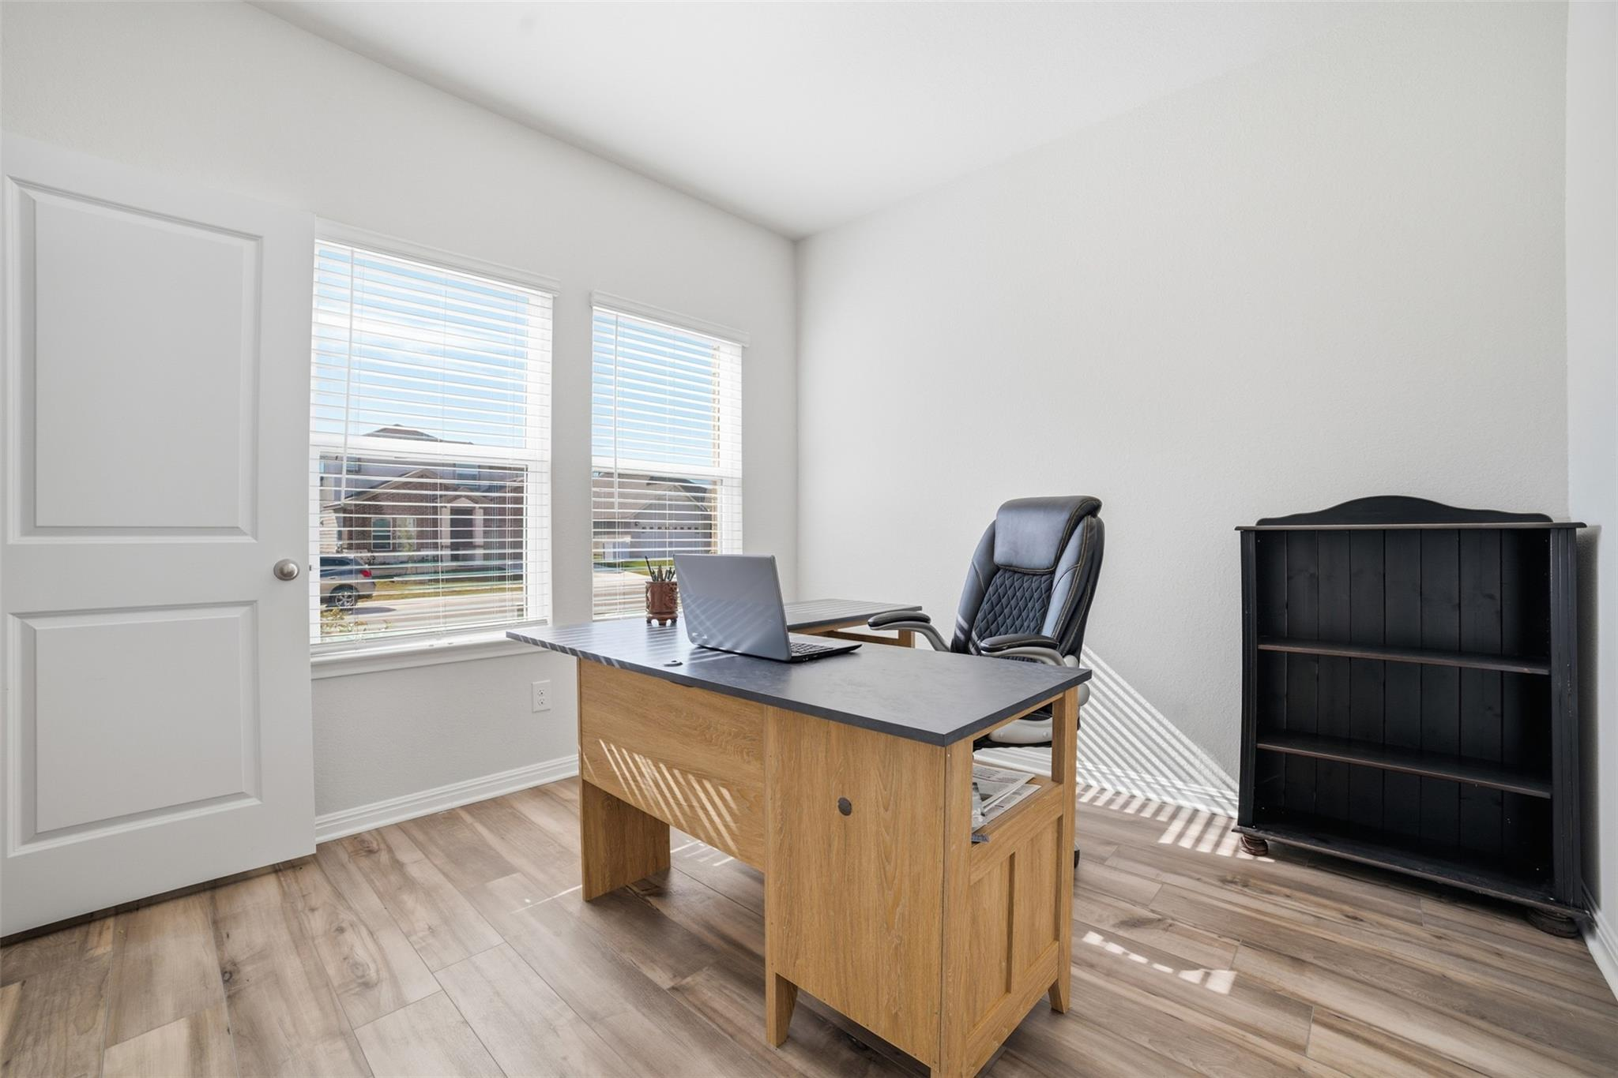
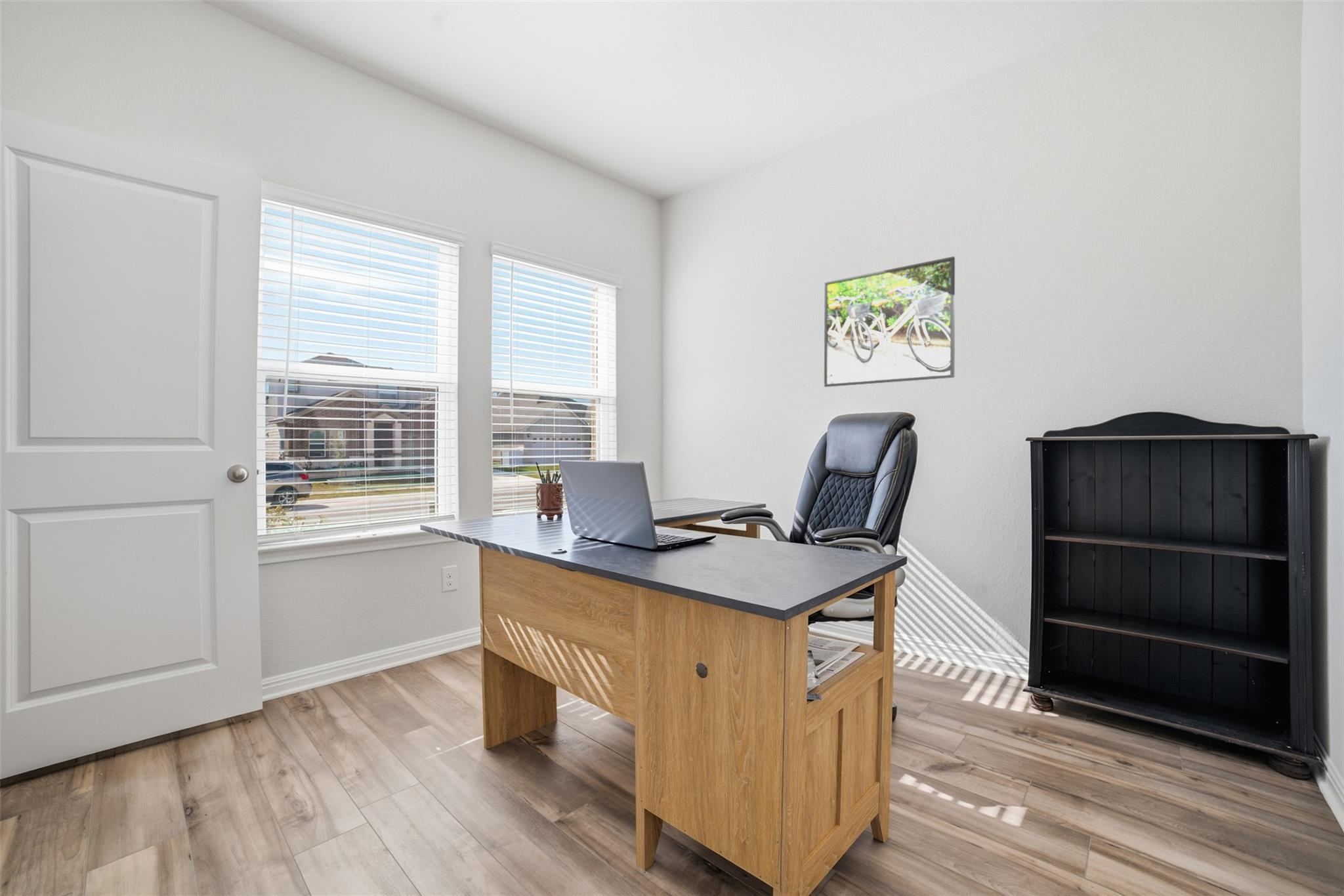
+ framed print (885, 326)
